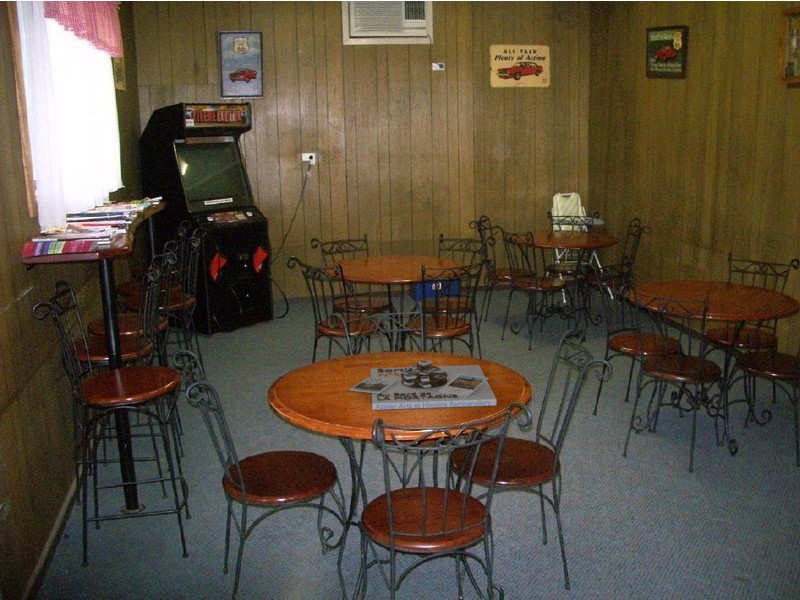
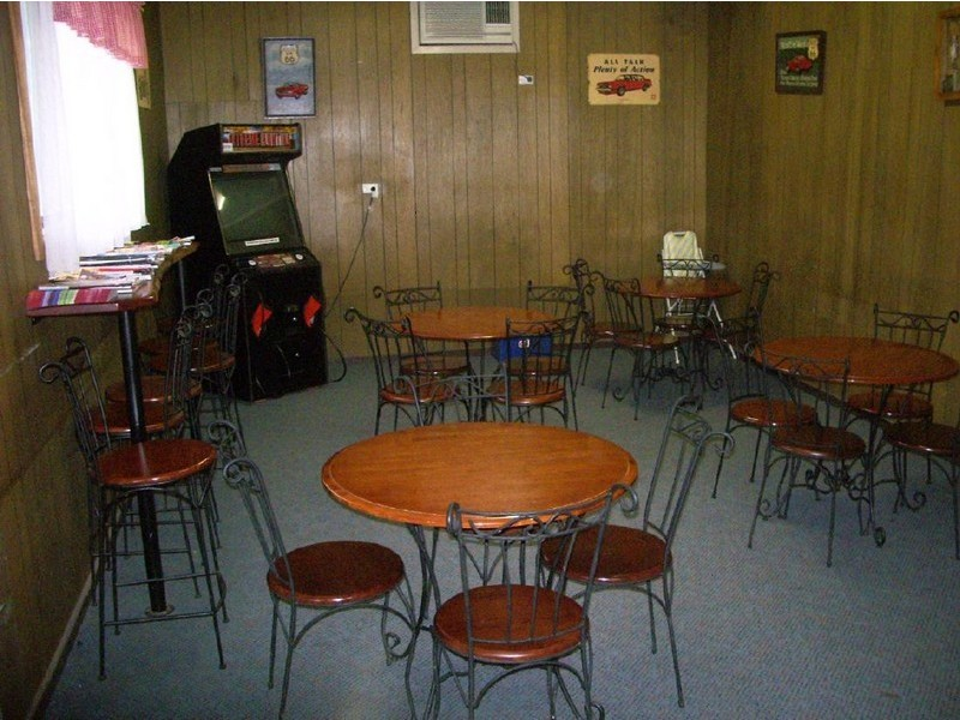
- board game (418, 376)
